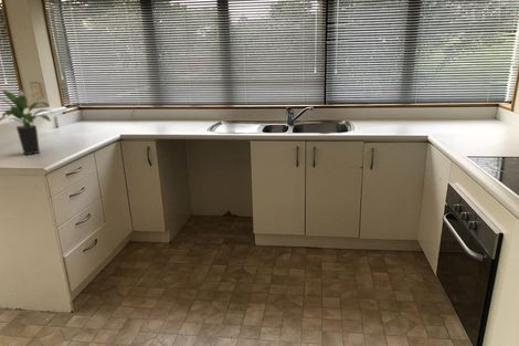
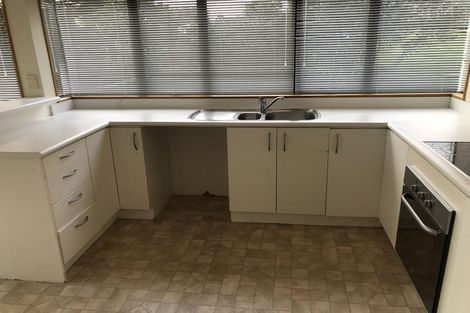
- potted plant (25, 122)
